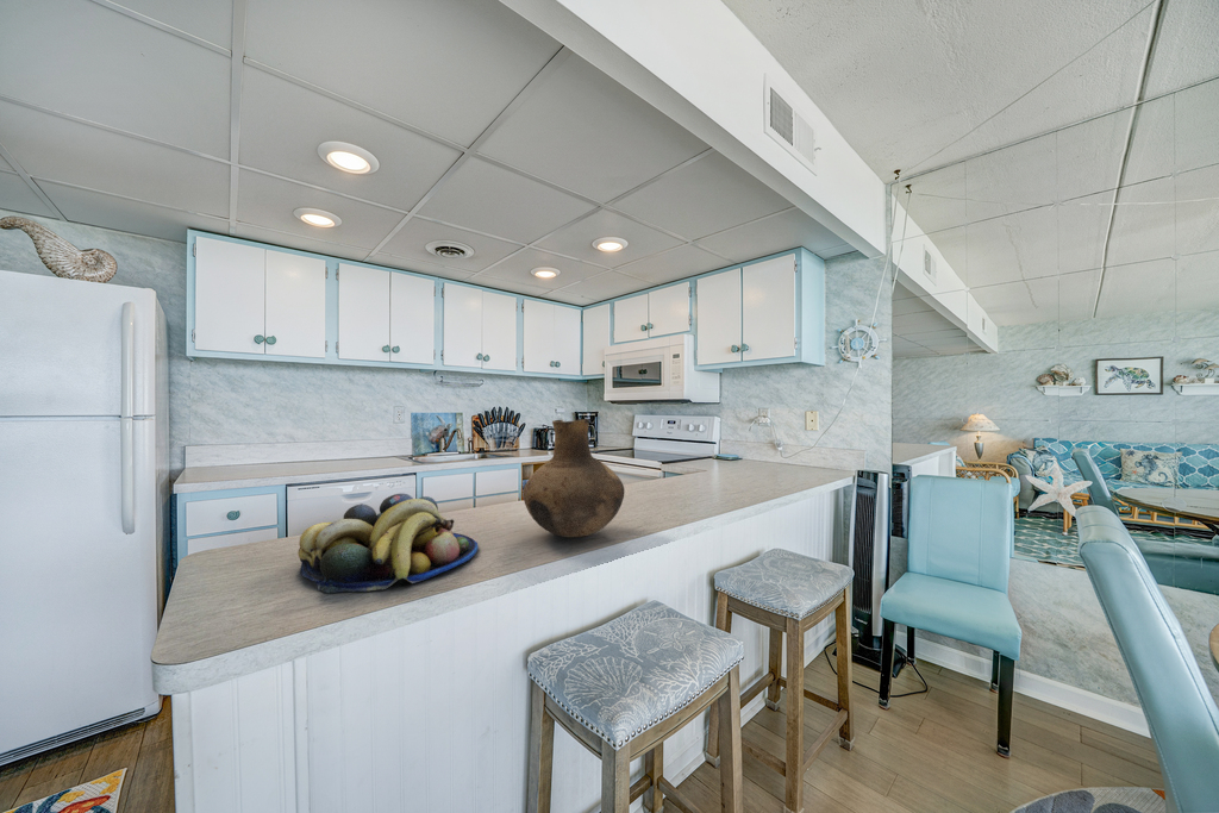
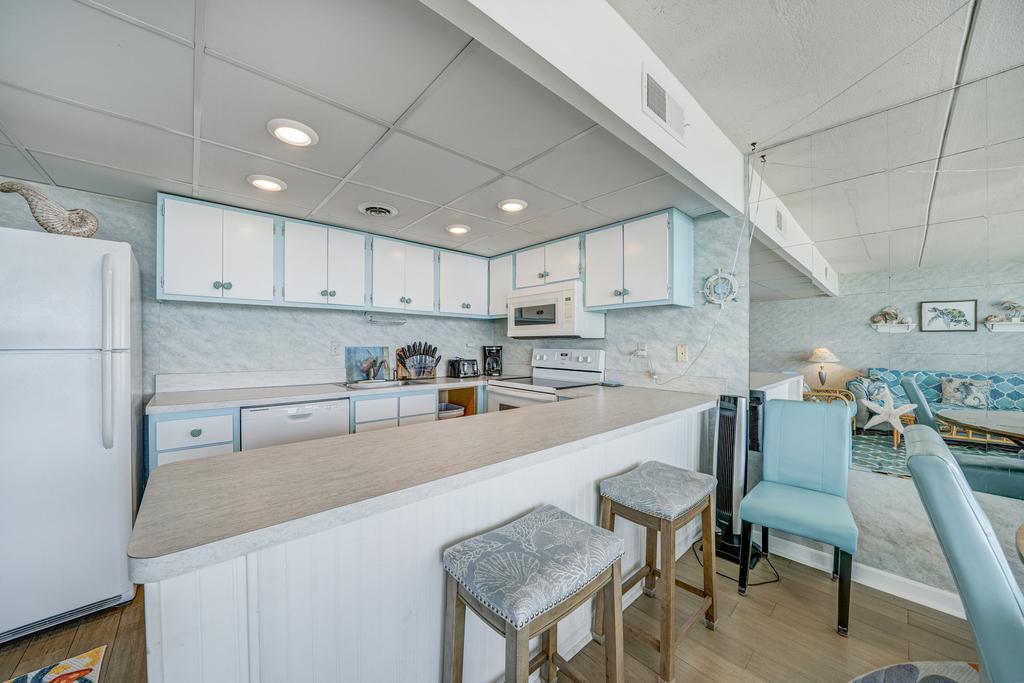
- vase (574, 476)
- fruit bowl (396, 529)
